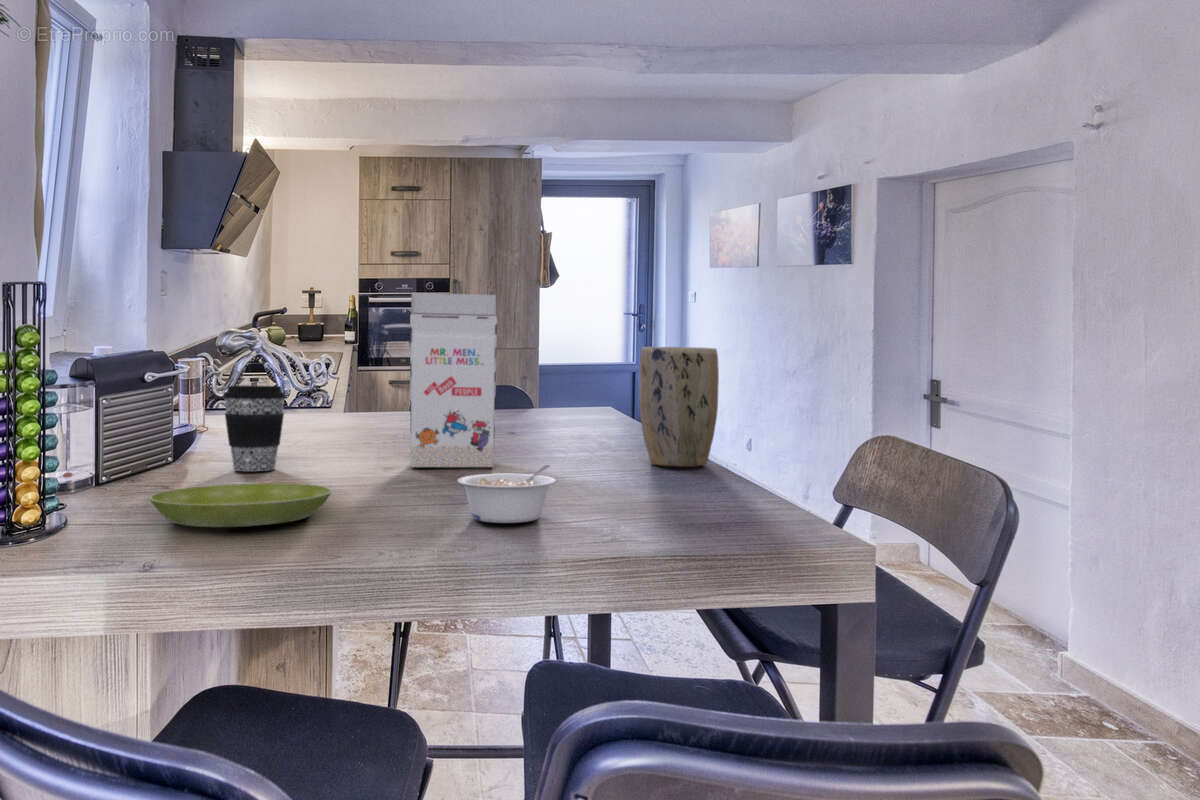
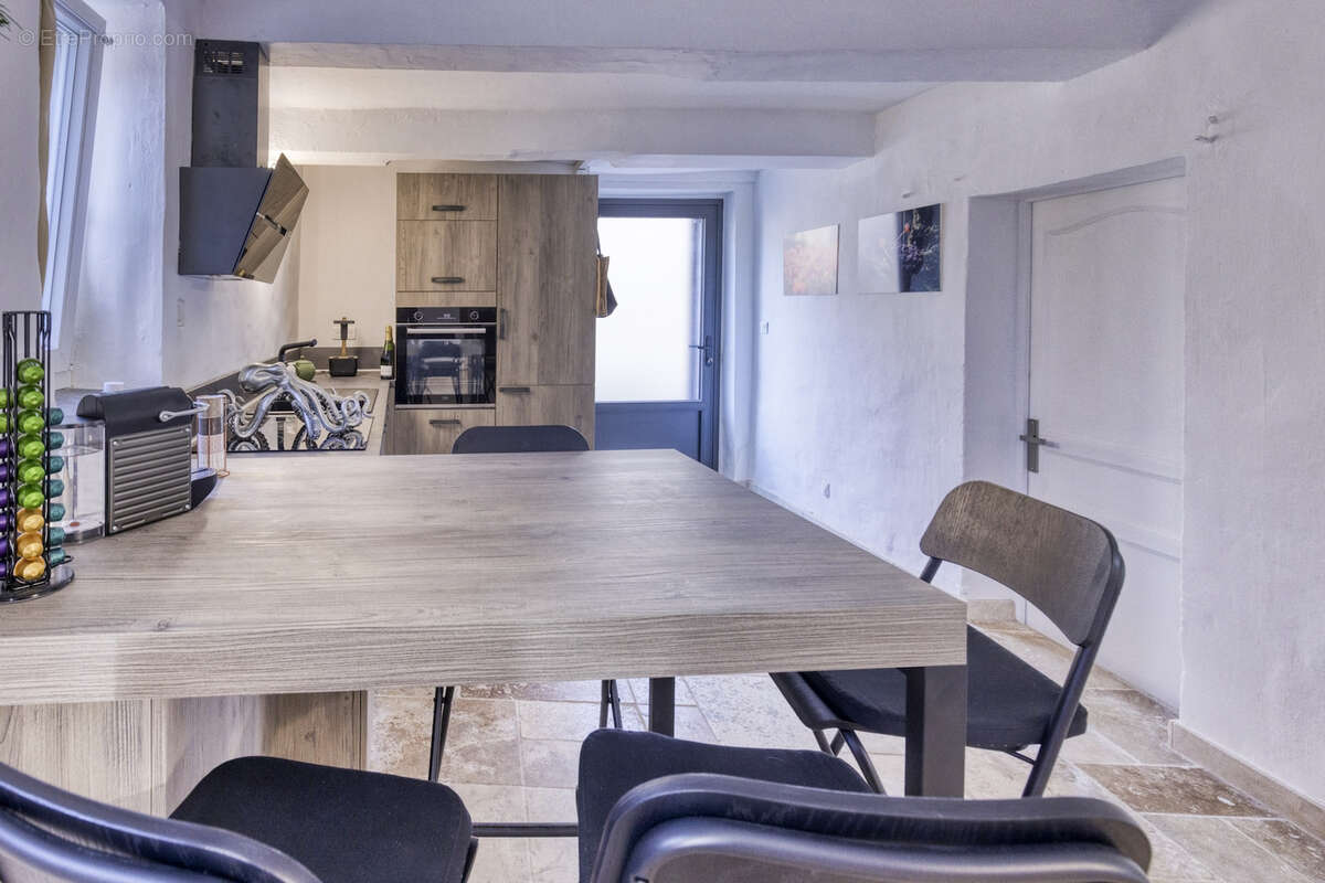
- plant pot (678, 405)
- saucer (243, 505)
- coffee cup (254, 427)
- gift box (453, 379)
- legume (506, 494)
